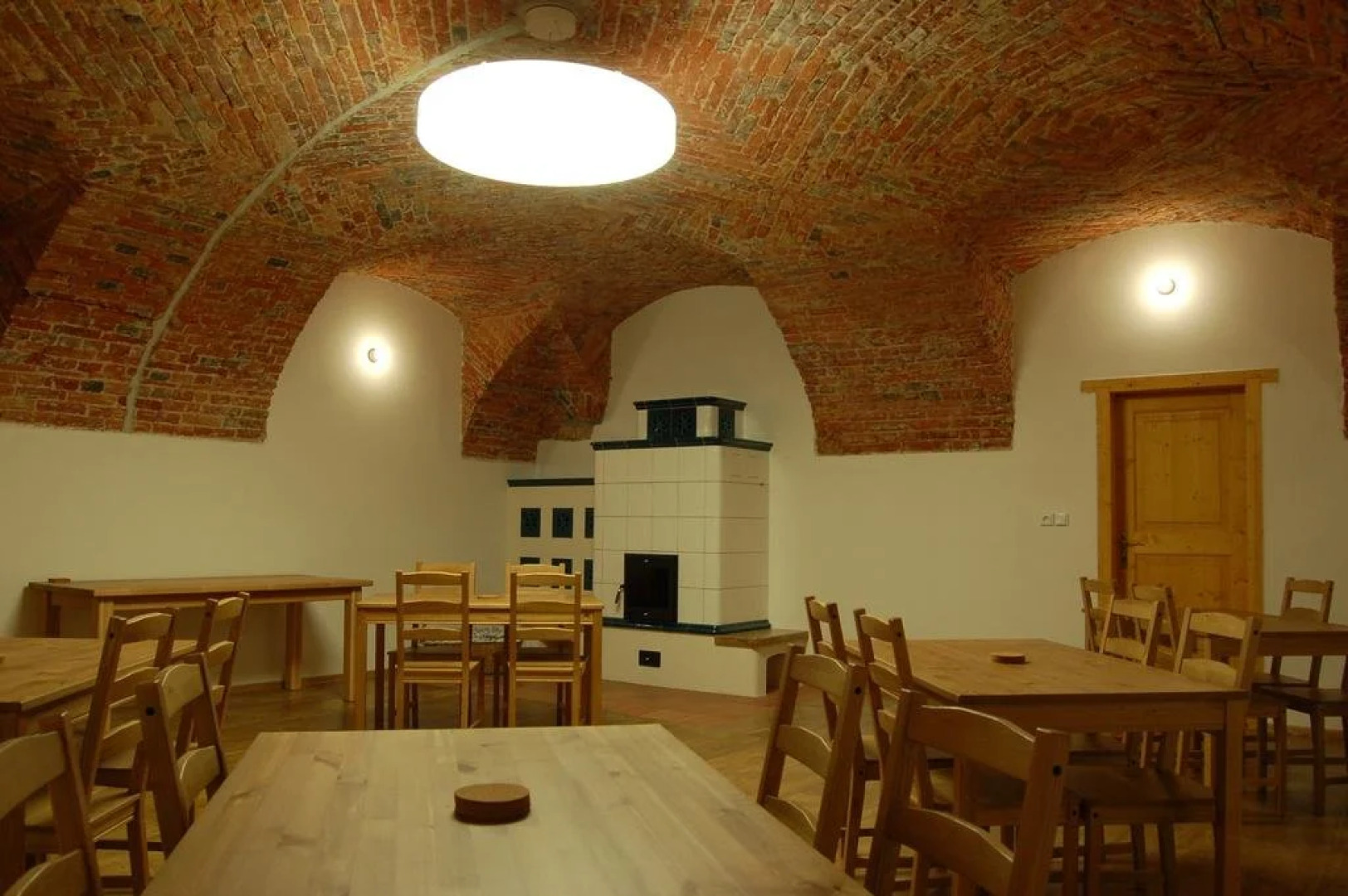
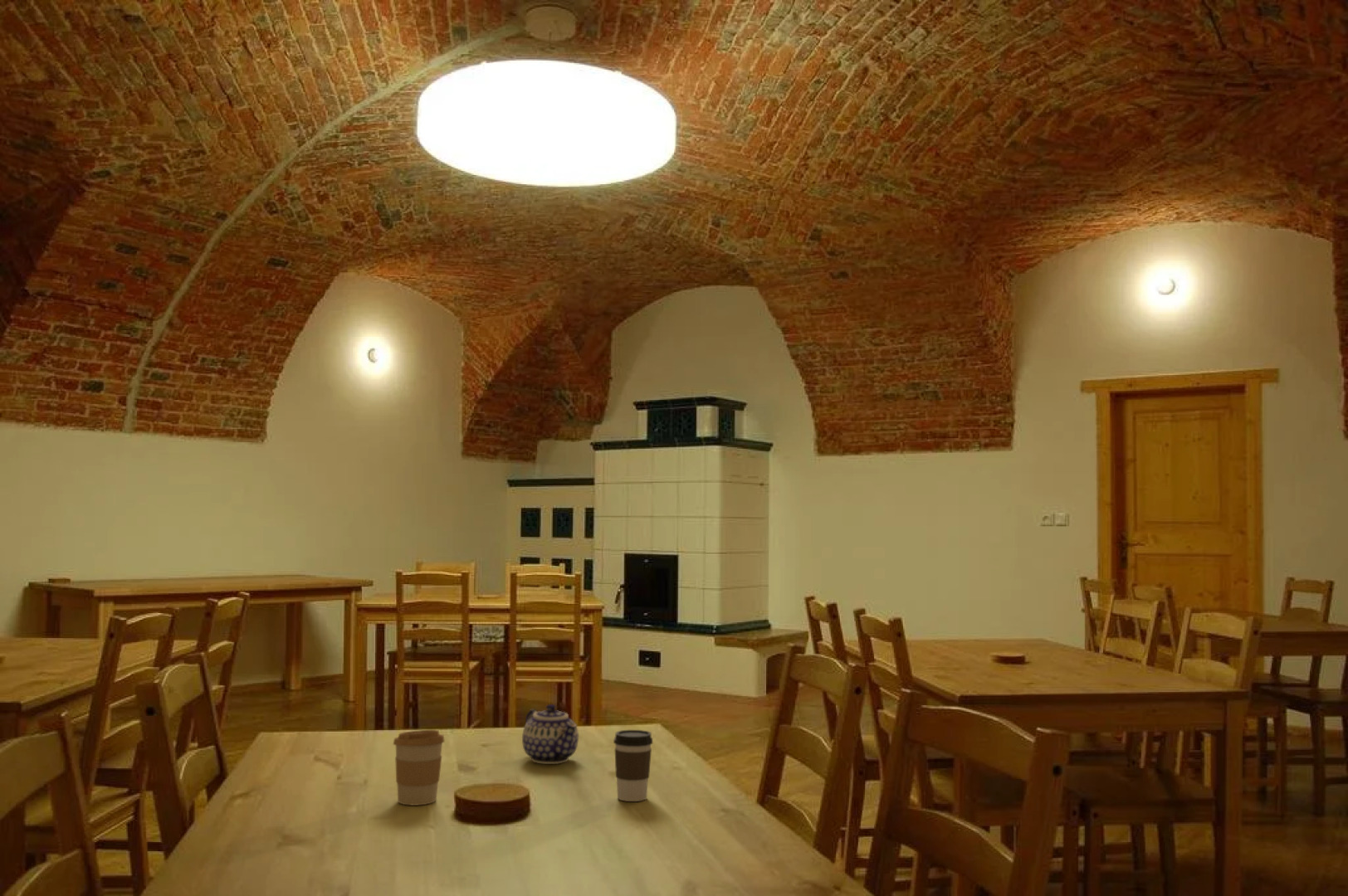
+ teapot (550, 732)
+ coffee cup (632, 765)
+ coffee cup (418, 764)
